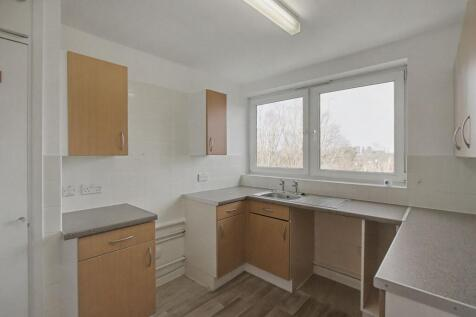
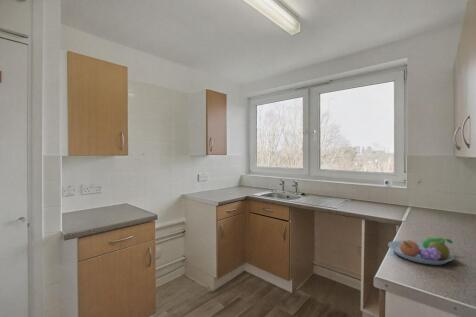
+ fruit bowl (421, 245)
